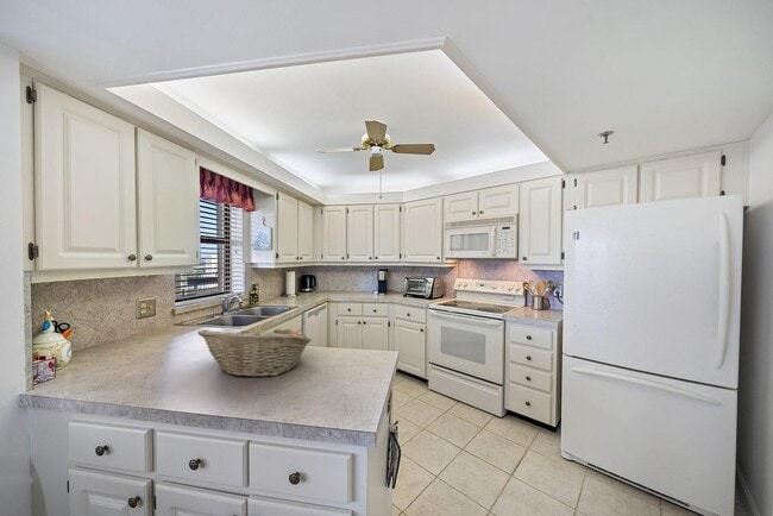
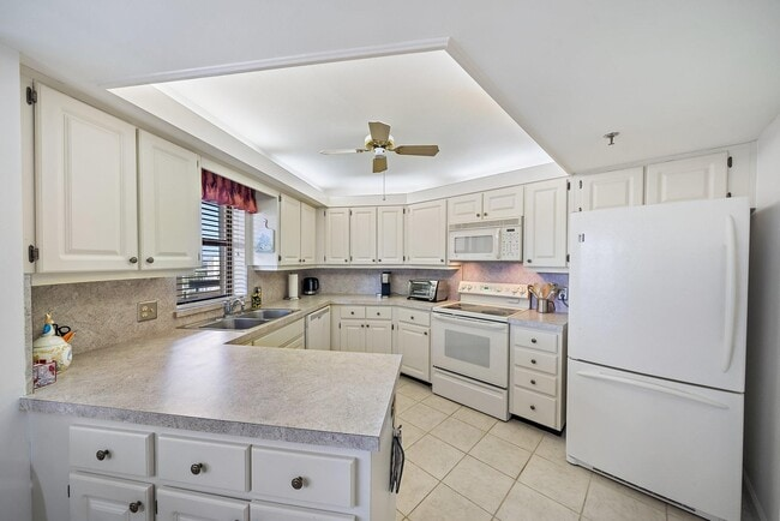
- fruit basket (257, 344)
